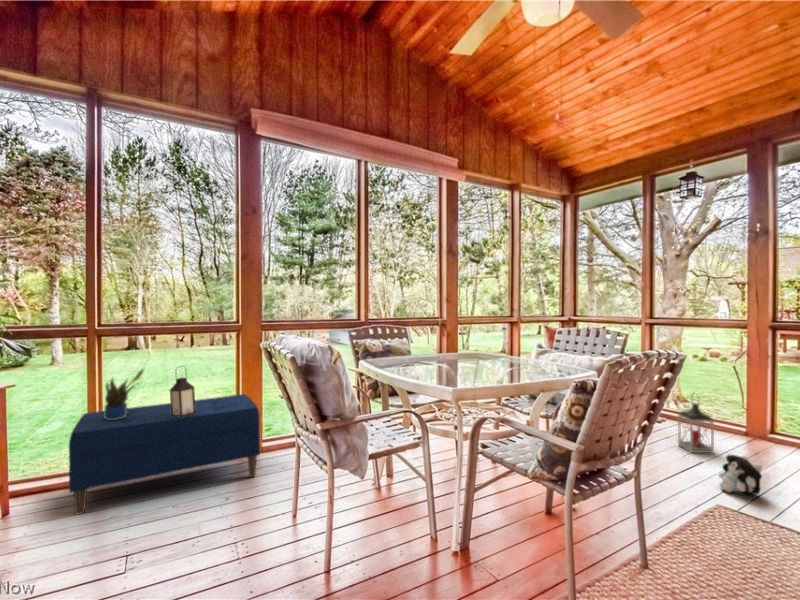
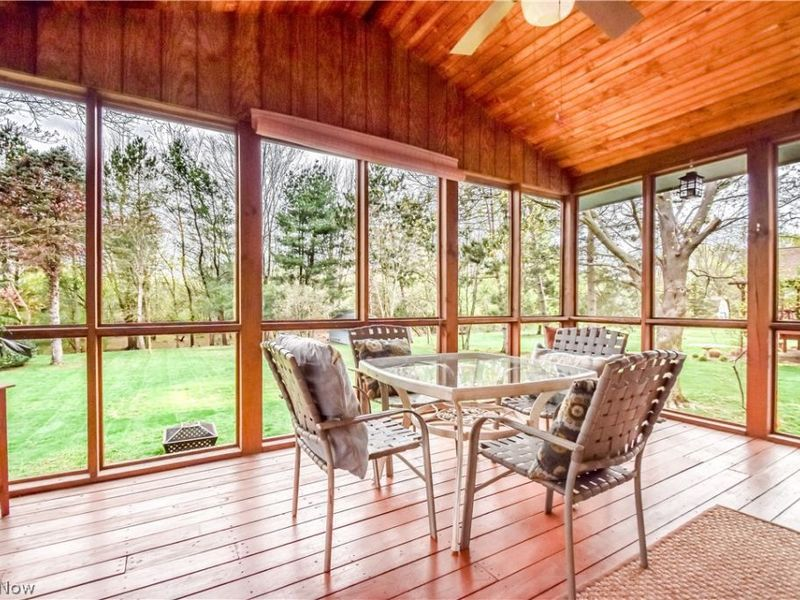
- lantern (183, 390)
- lantern (695, 421)
- bench (173, 445)
- potted plant (121, 391)
- plush toy (740, 475)
